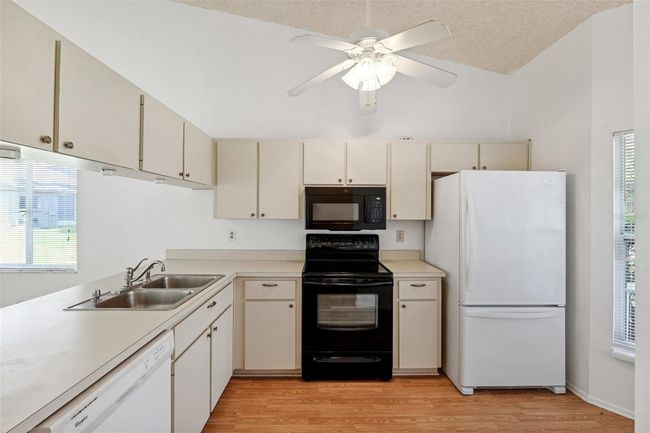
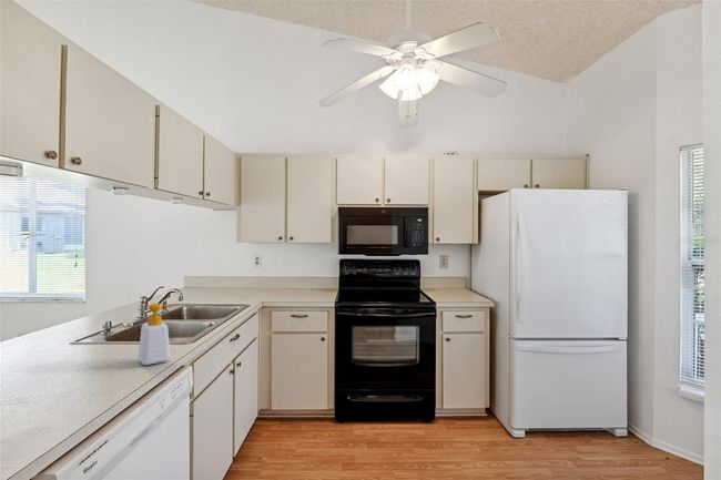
+ soap bottle (160, 330)
